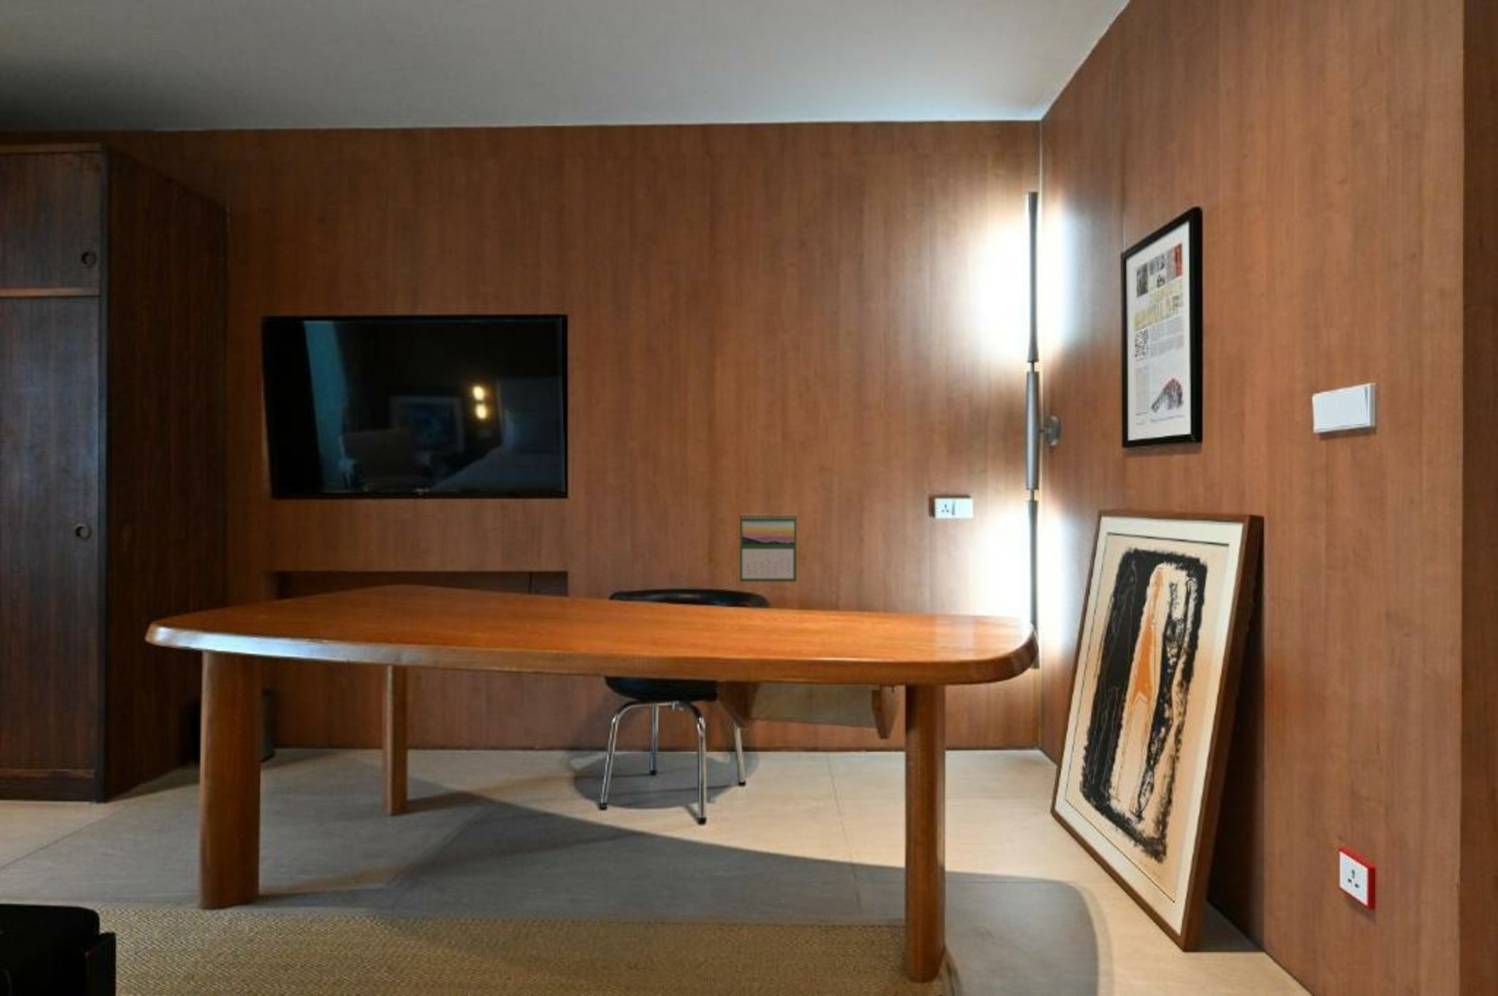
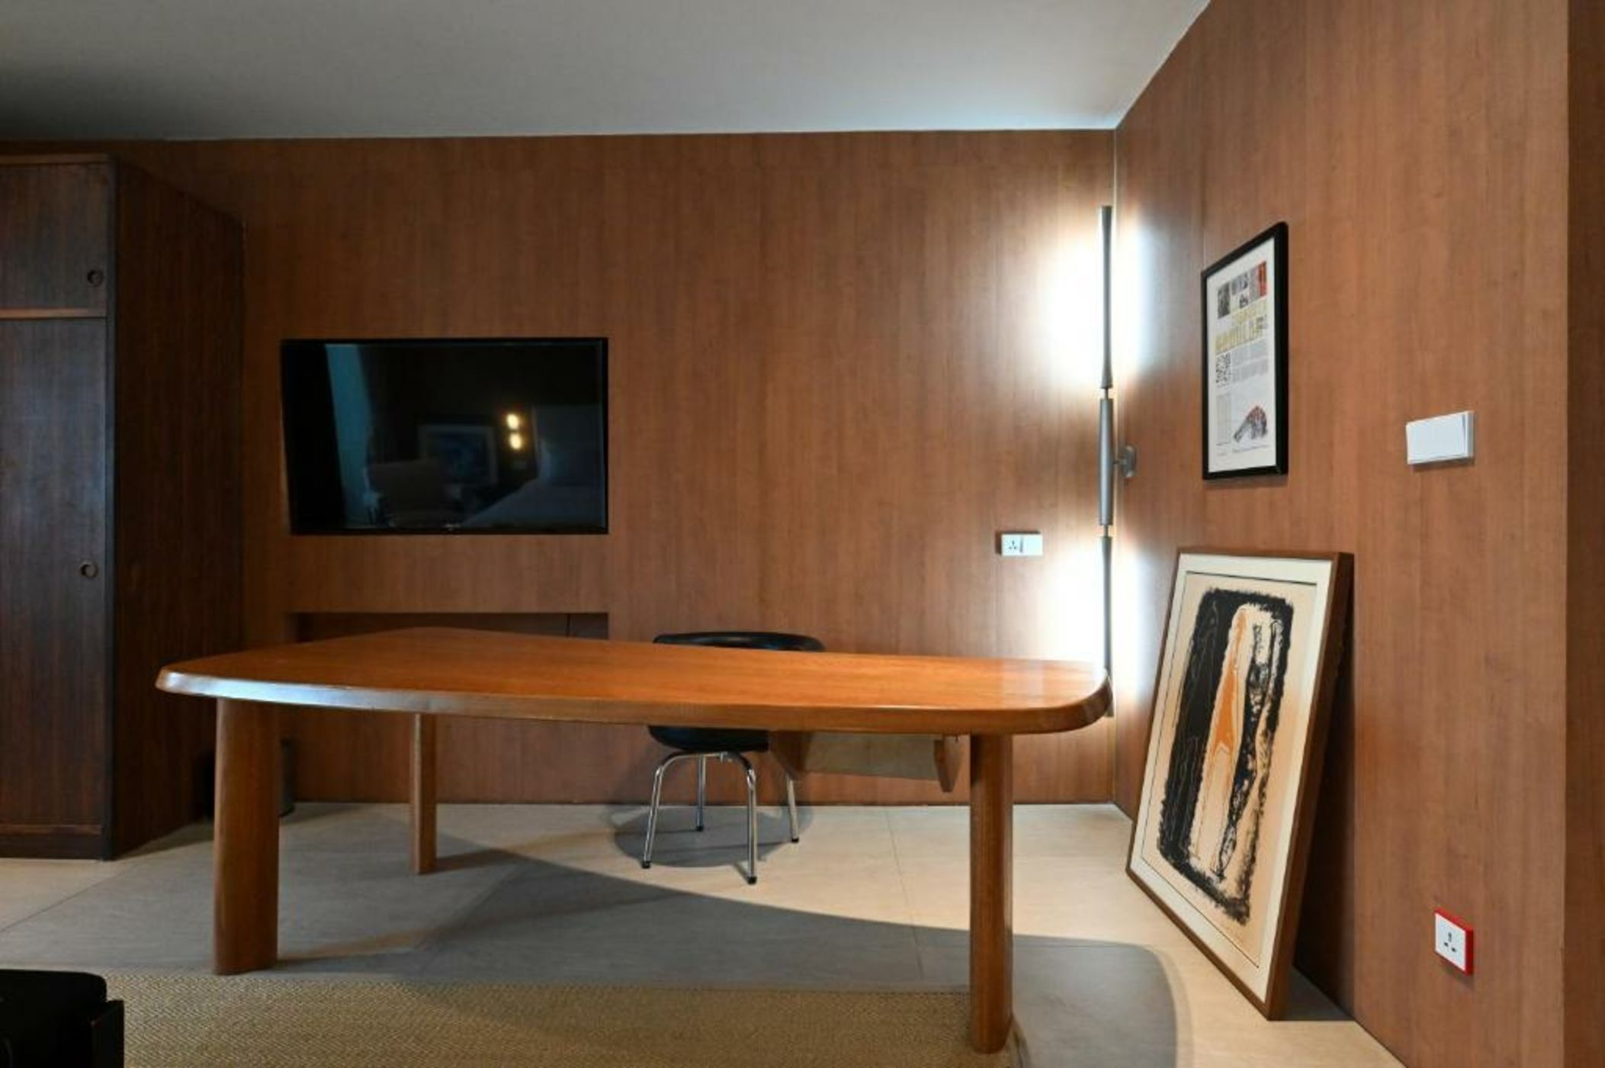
- calendar (767, 547)
